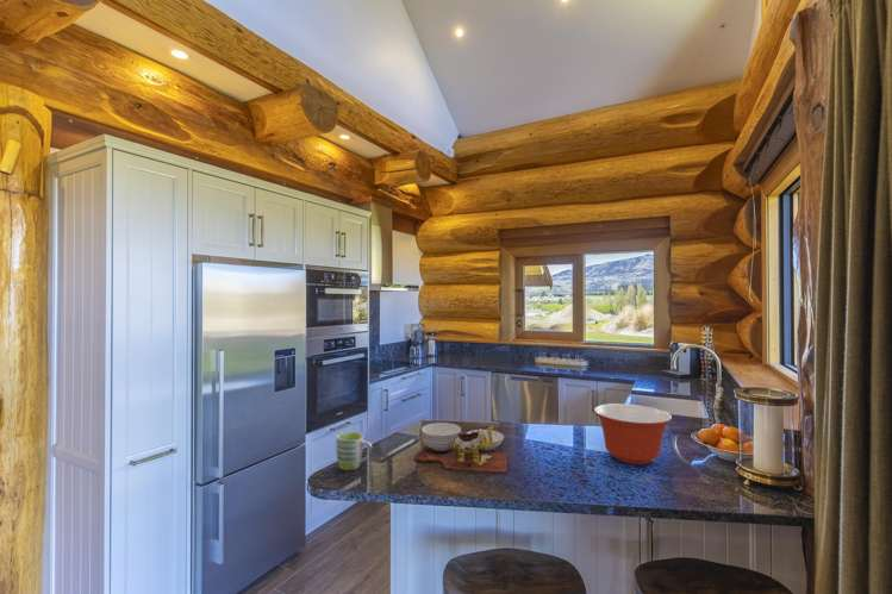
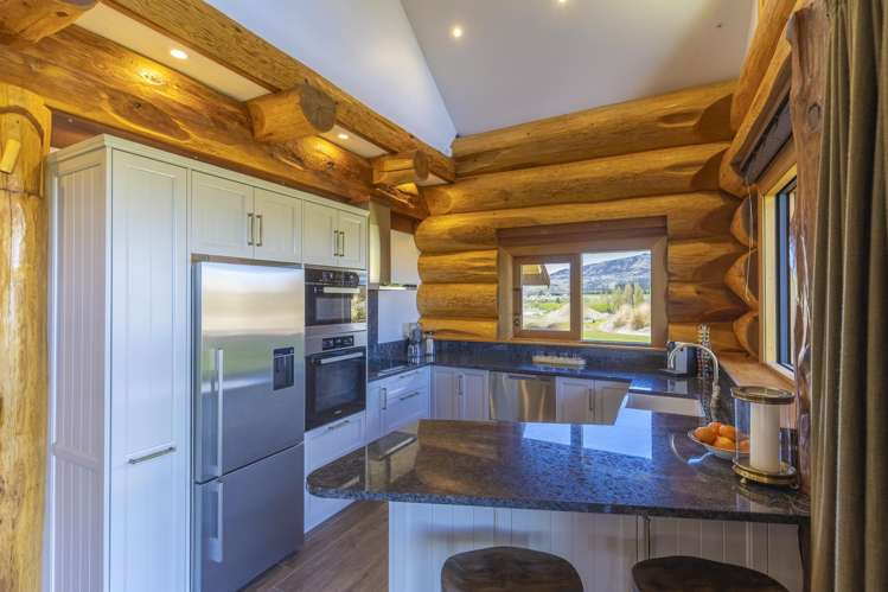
- mixing bowl (631, 434)
- mug (354, 450)
- cutting board (464, 436)
